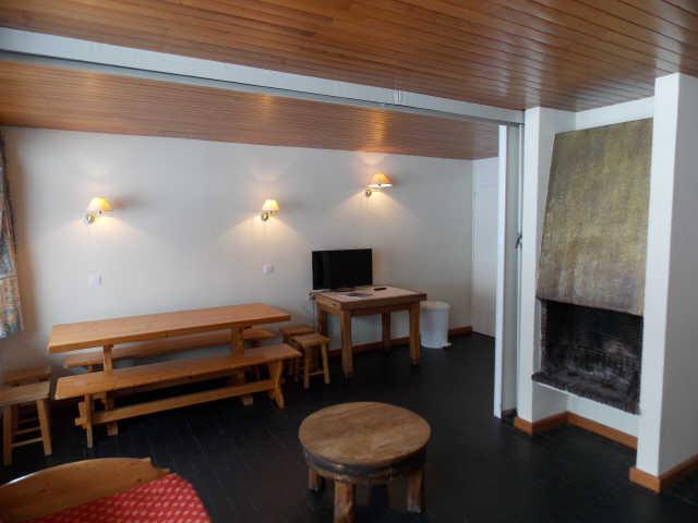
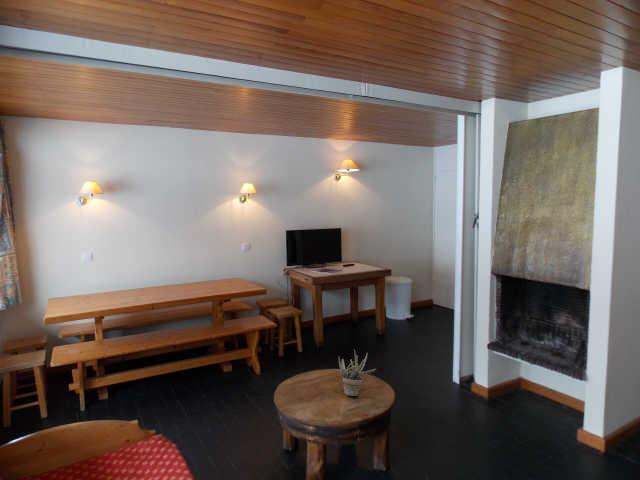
+ succulent plant (357, 370)
